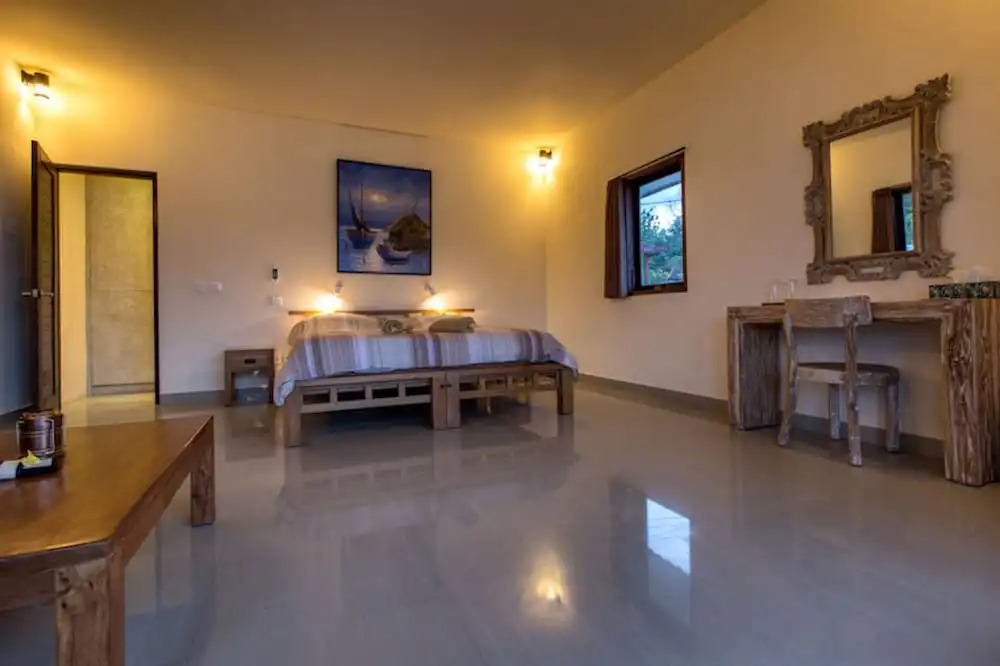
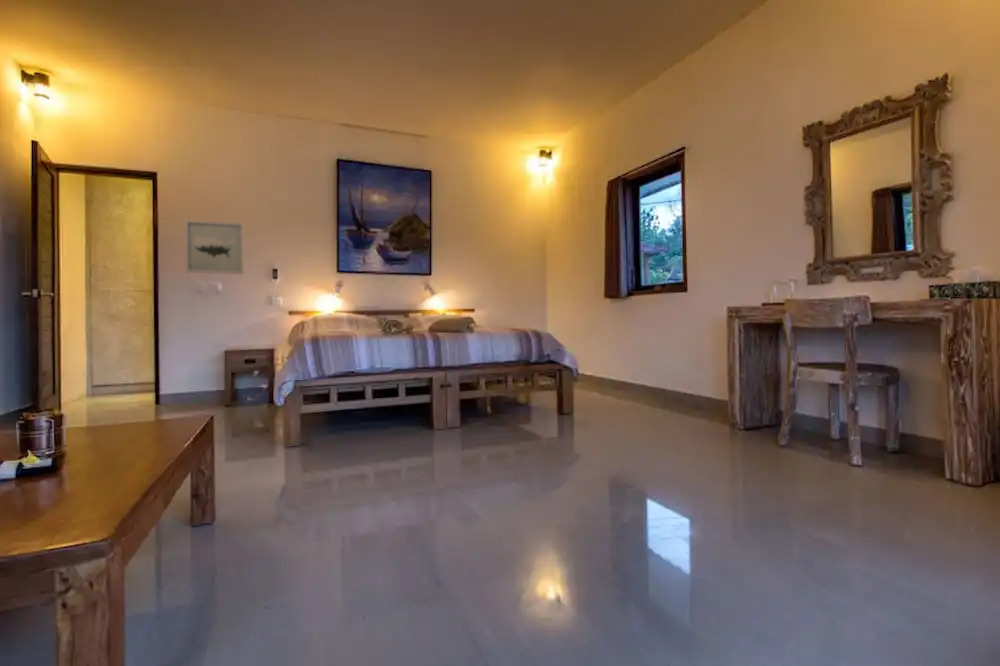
+ wall art (215, 247)
